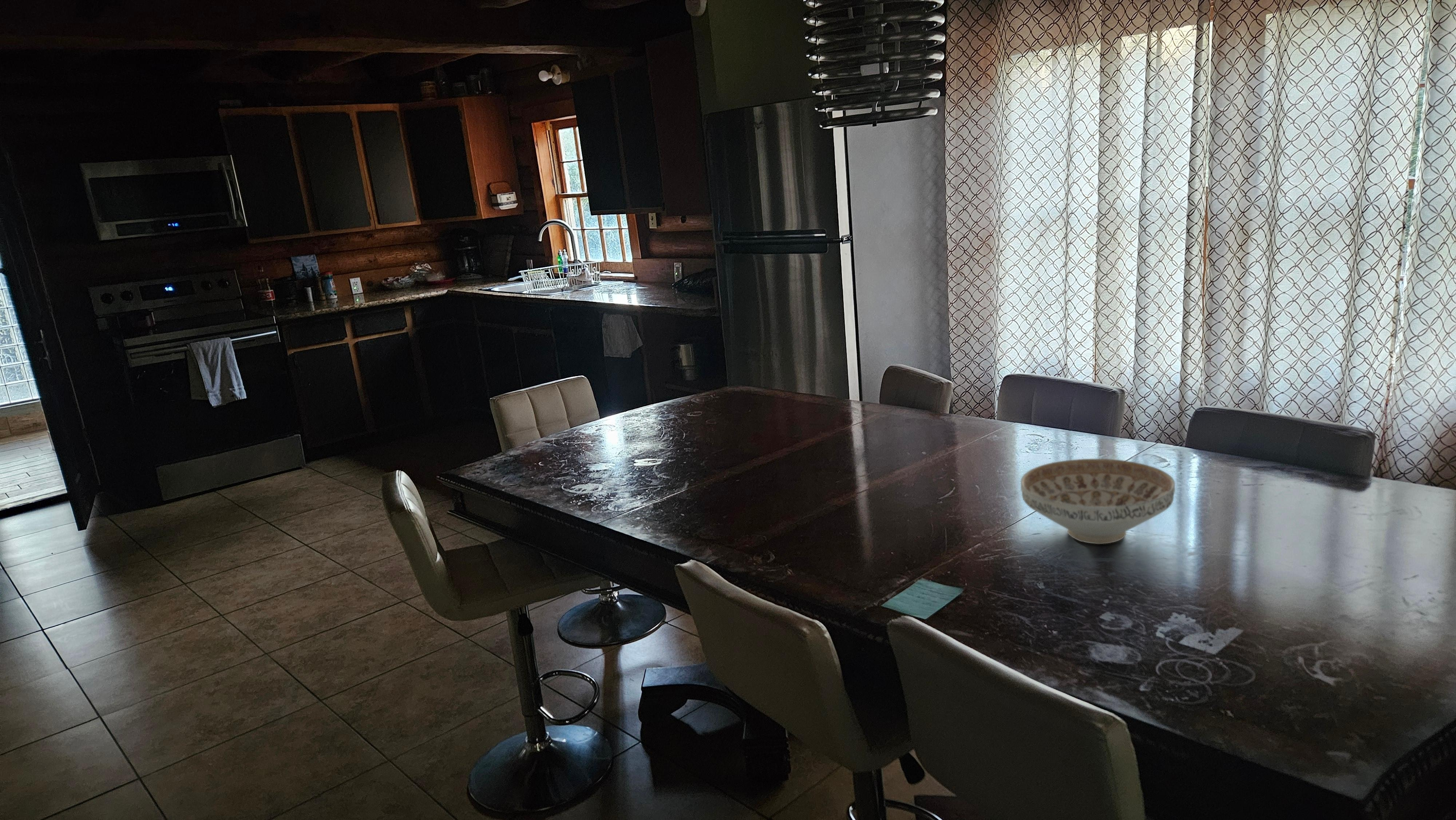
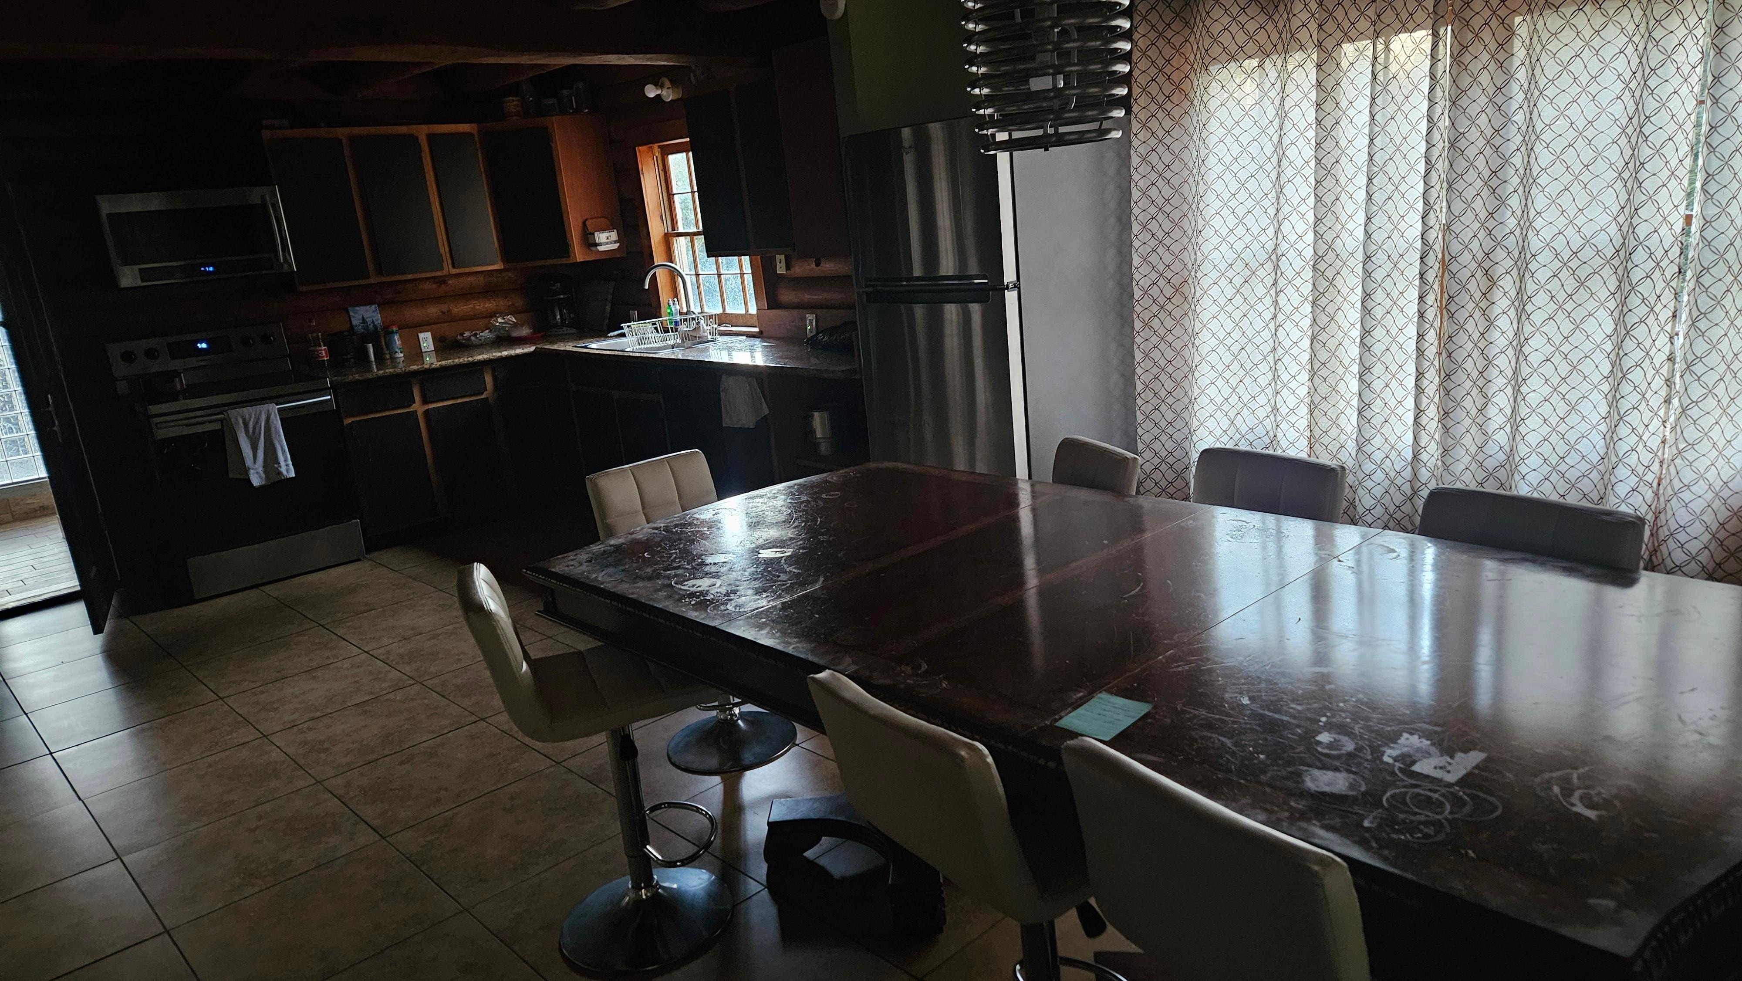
- decorative bowl (1096, 507)
